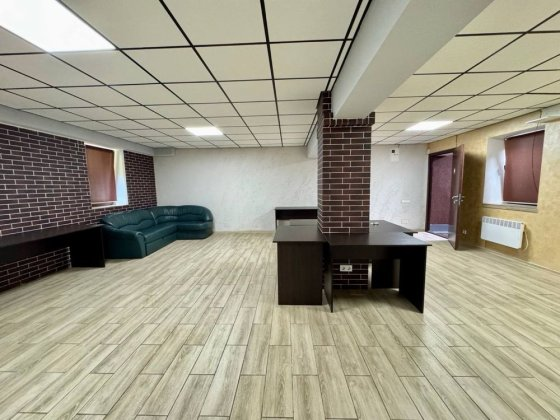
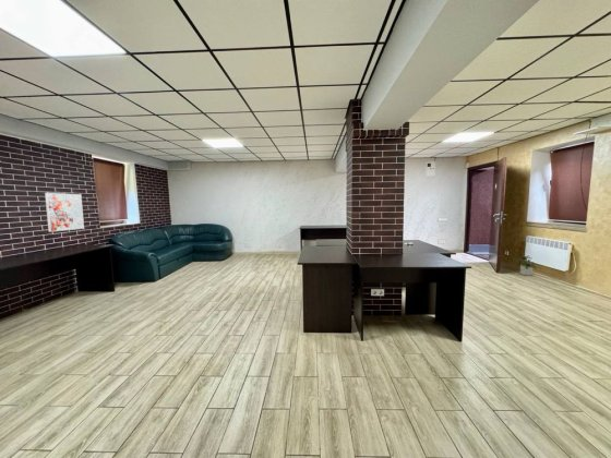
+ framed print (65, 212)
+ potted plant (525, 264)
